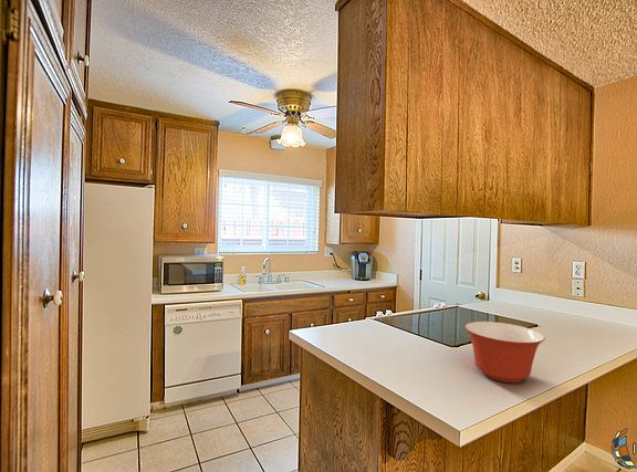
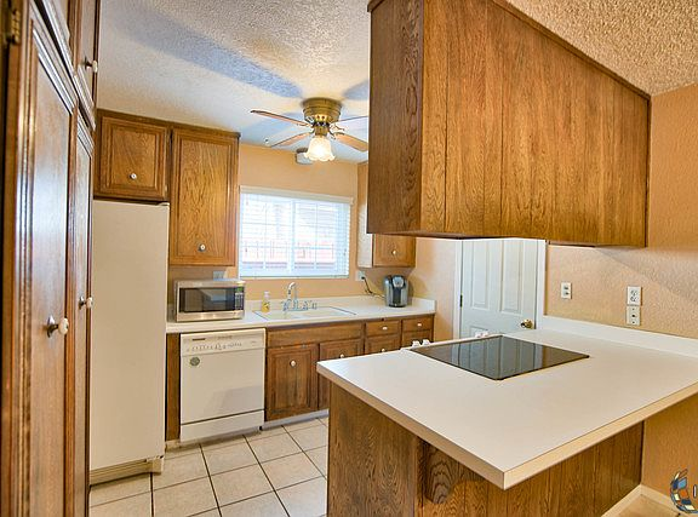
- mixing bowl (502, 353)
